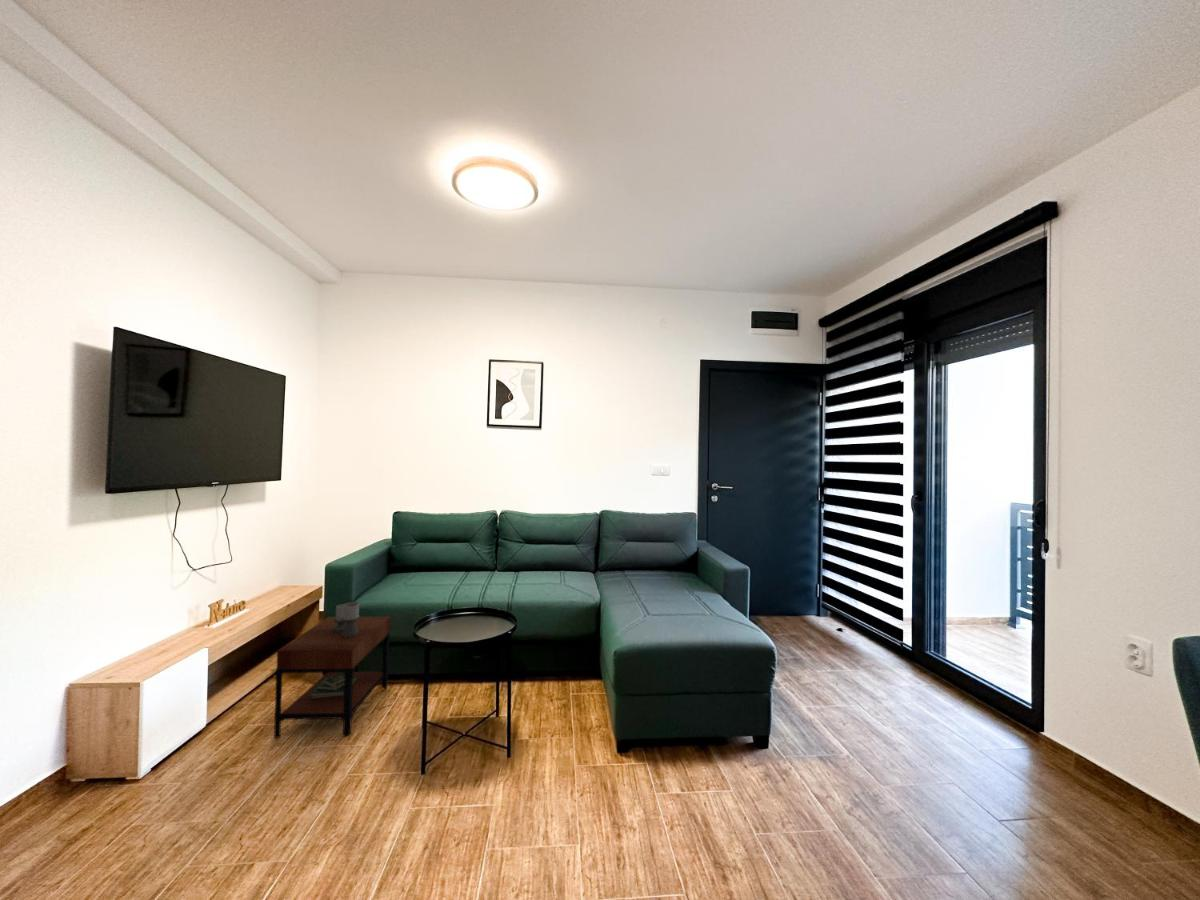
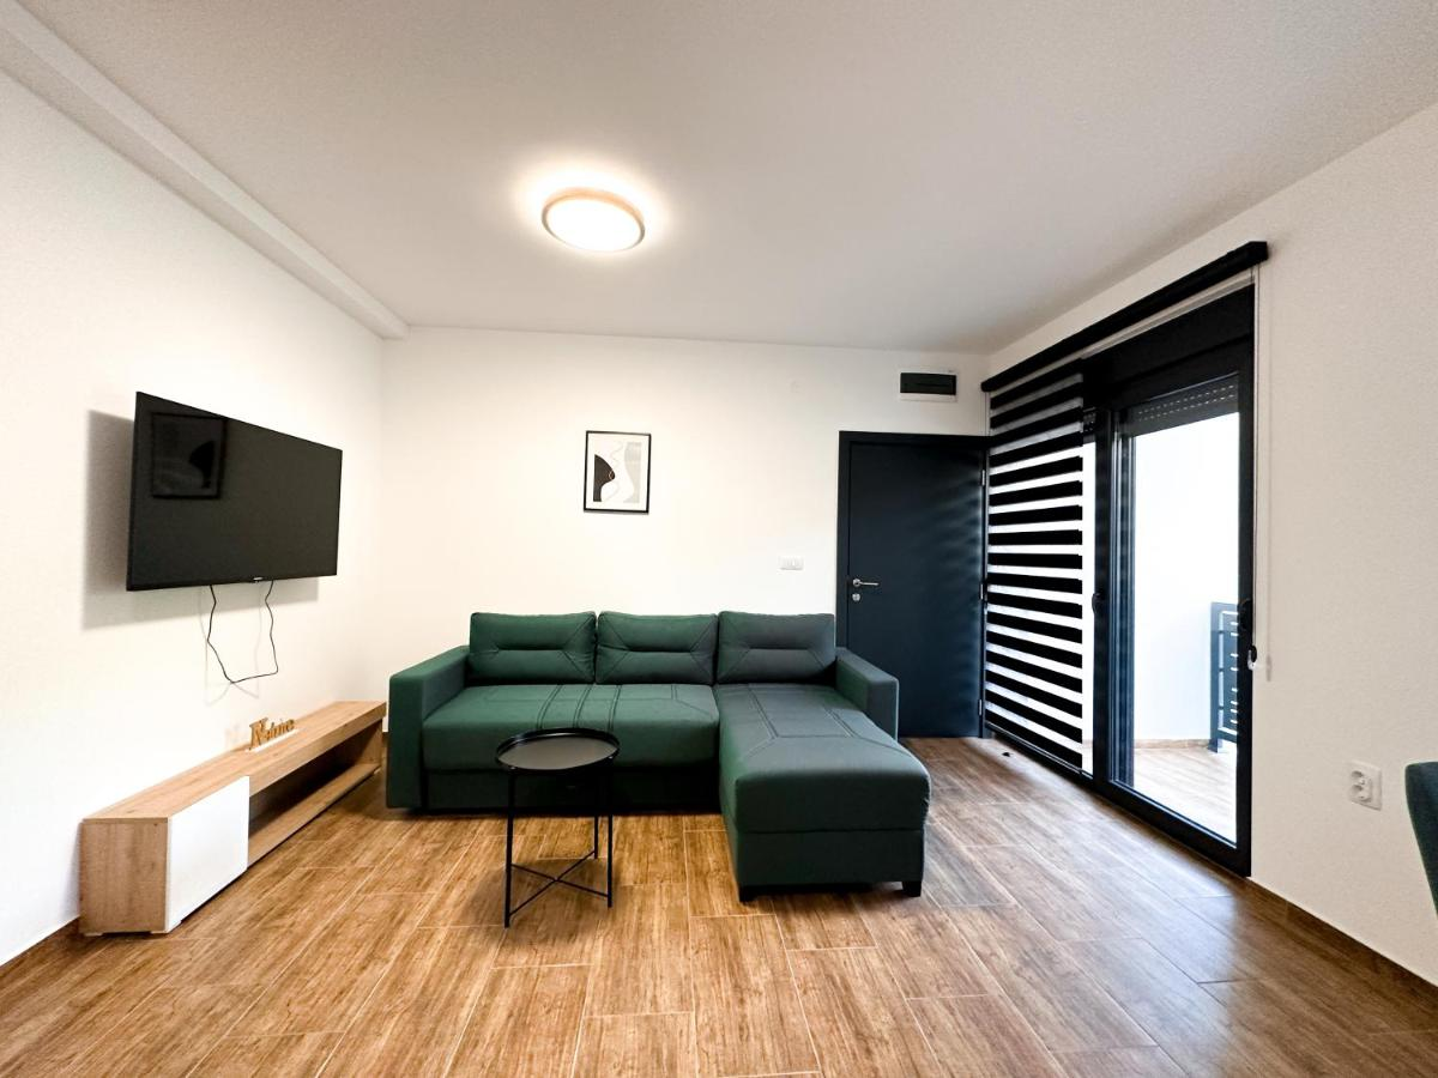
- side table (338, 655)
